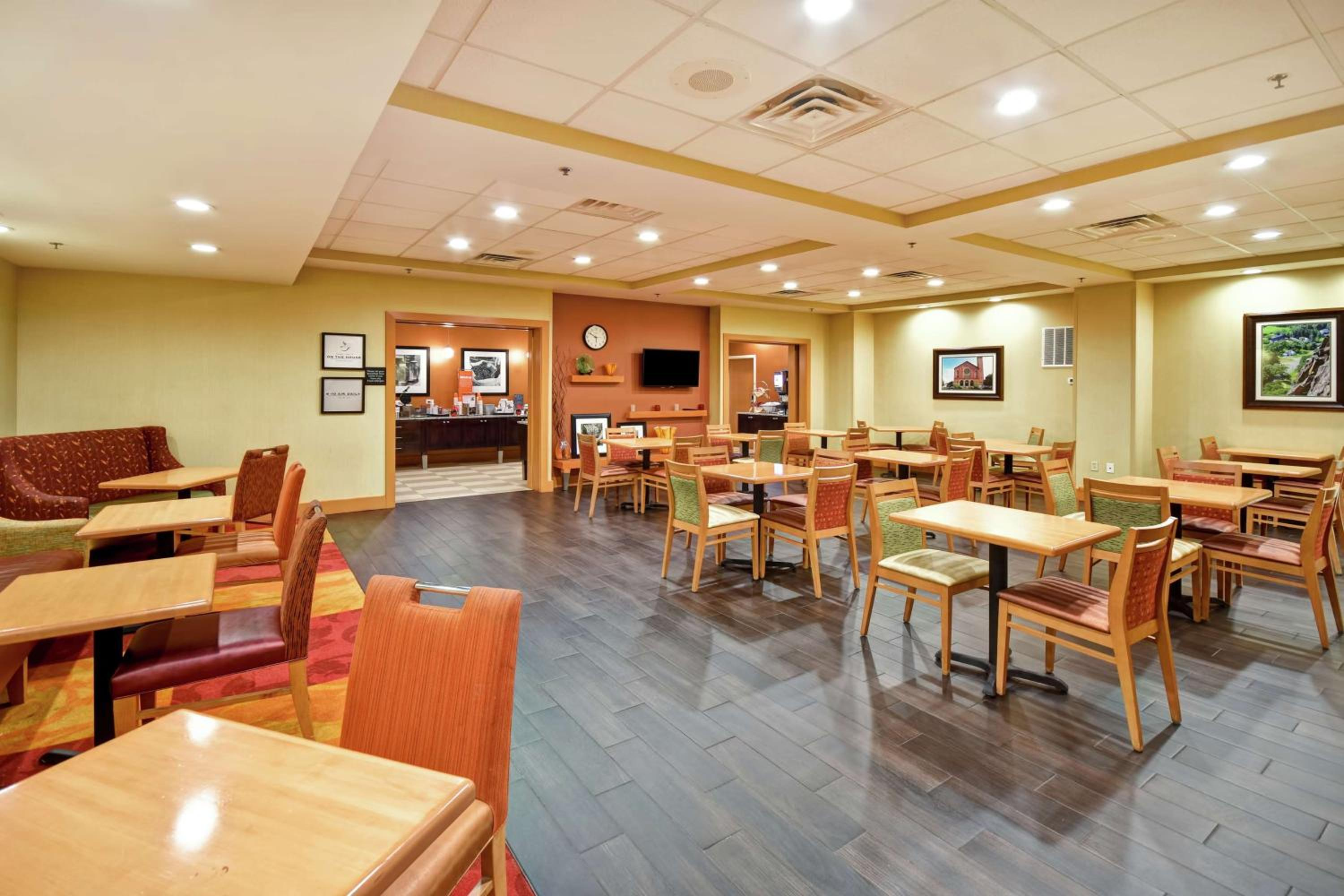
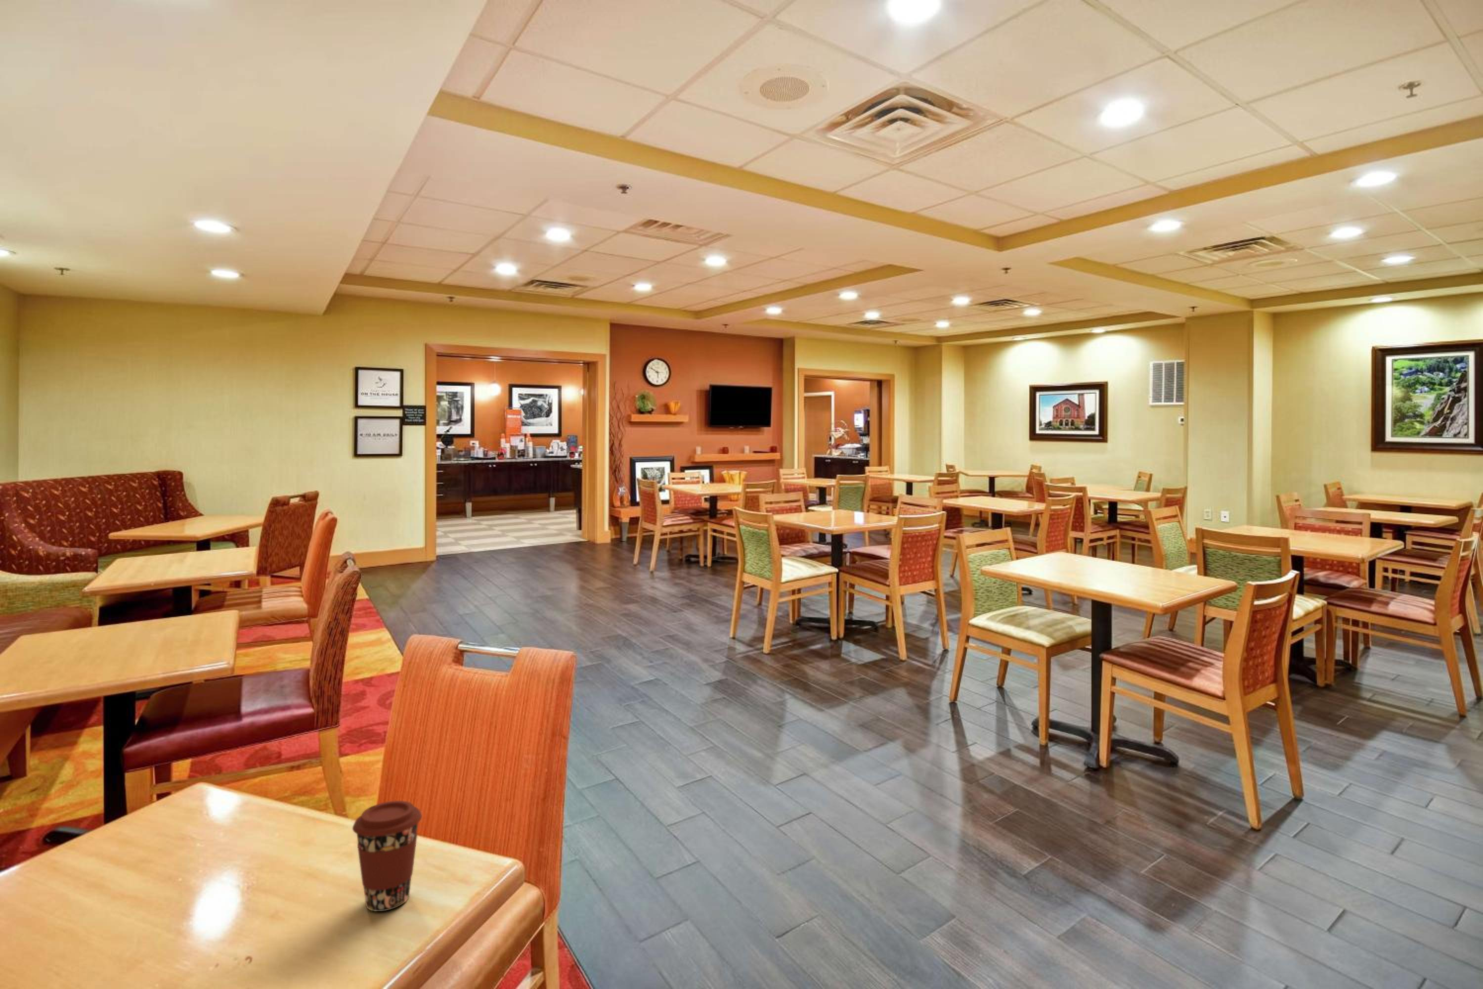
+ coffee cup (387, 855)
